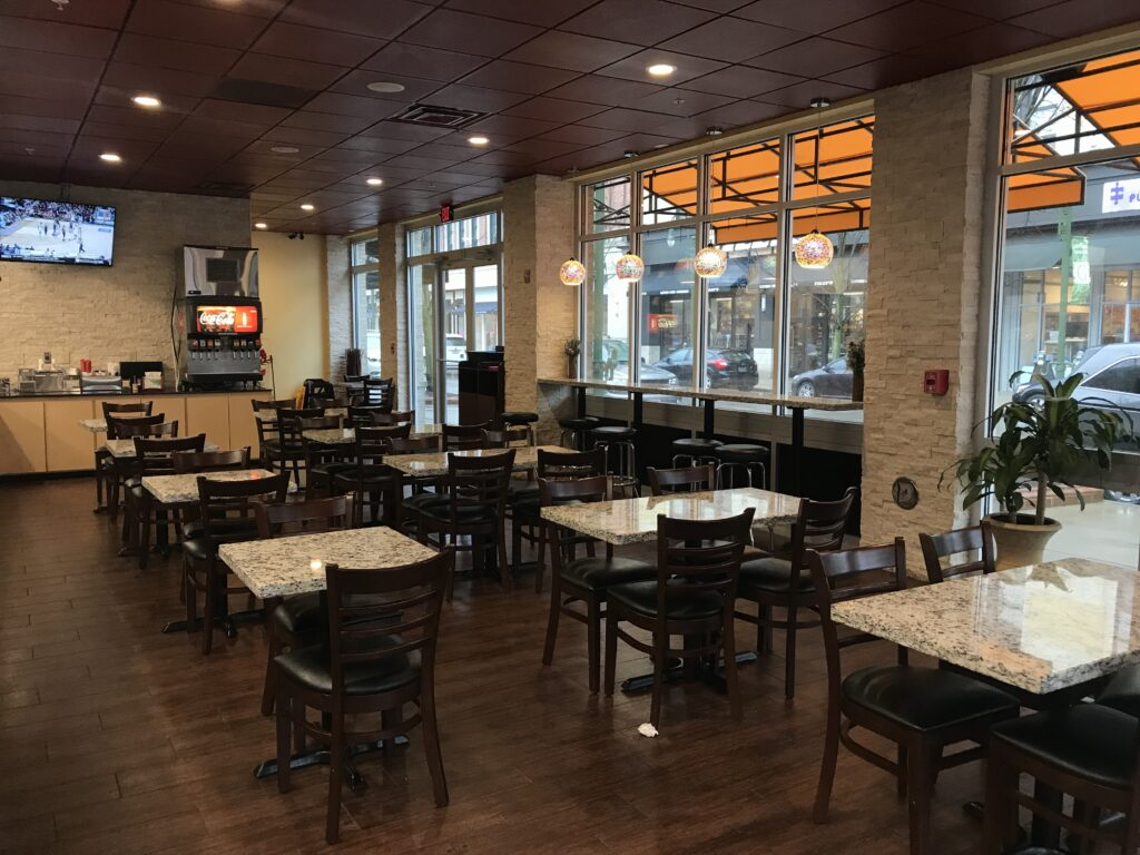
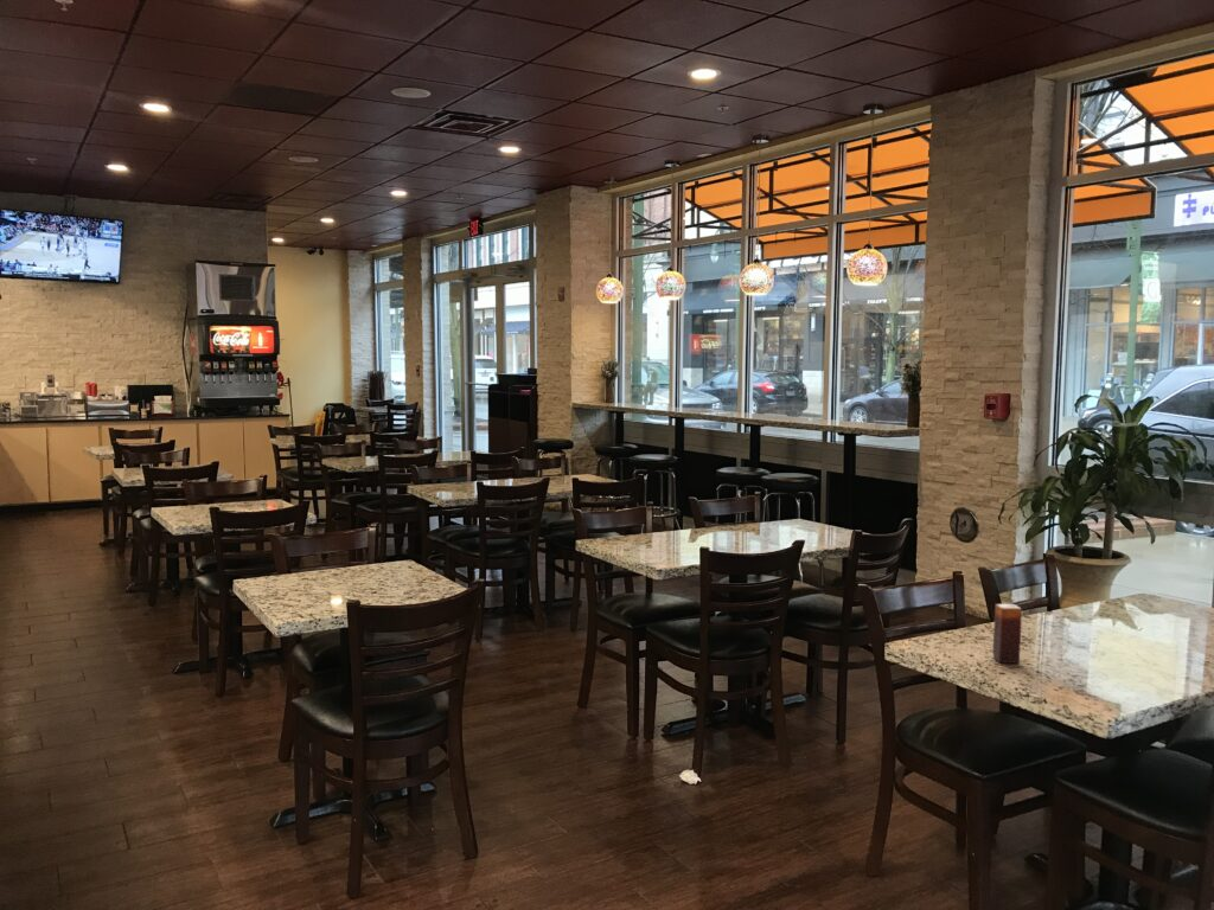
+ candle (1007, 633)
